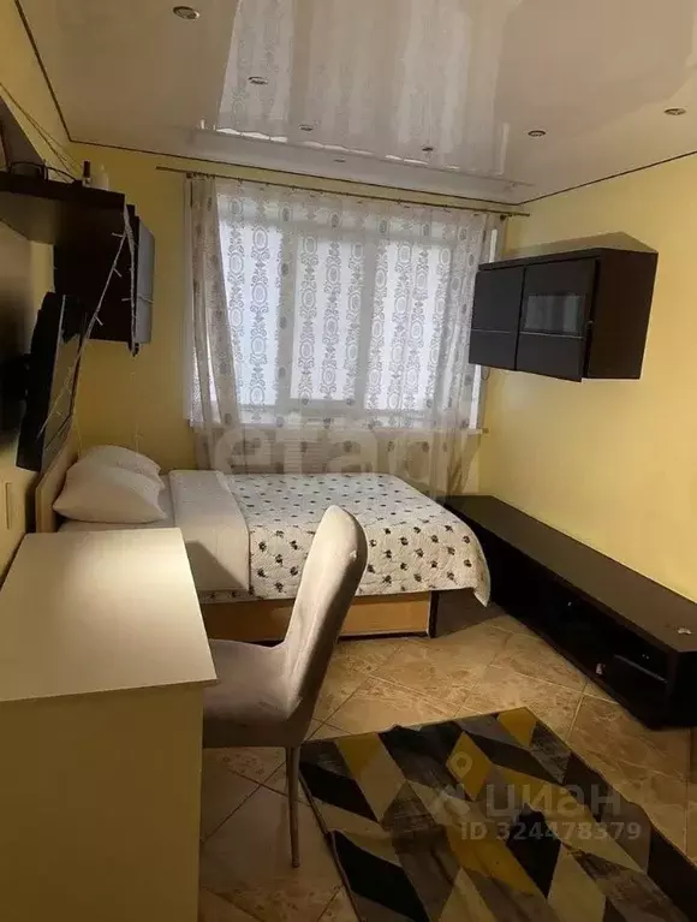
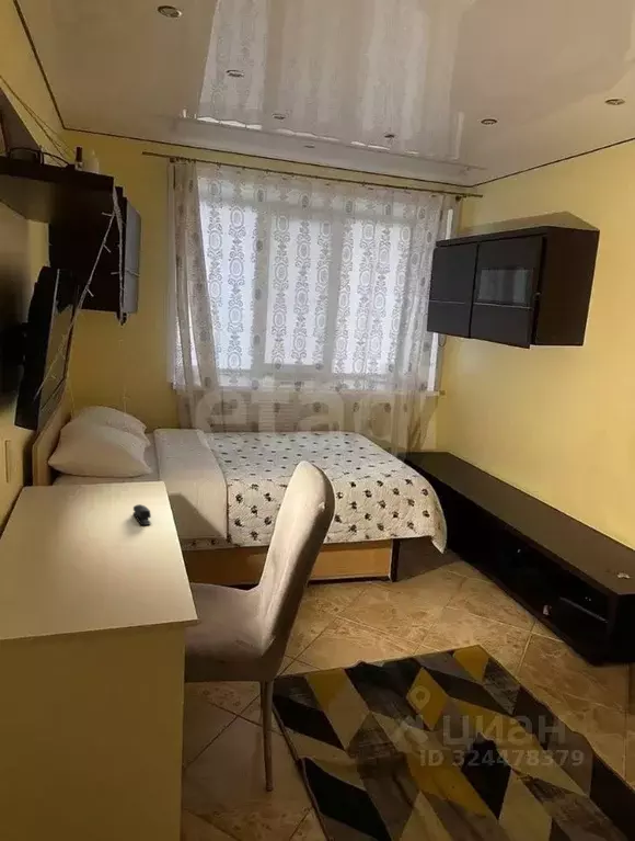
+ stapler (141, 511)
